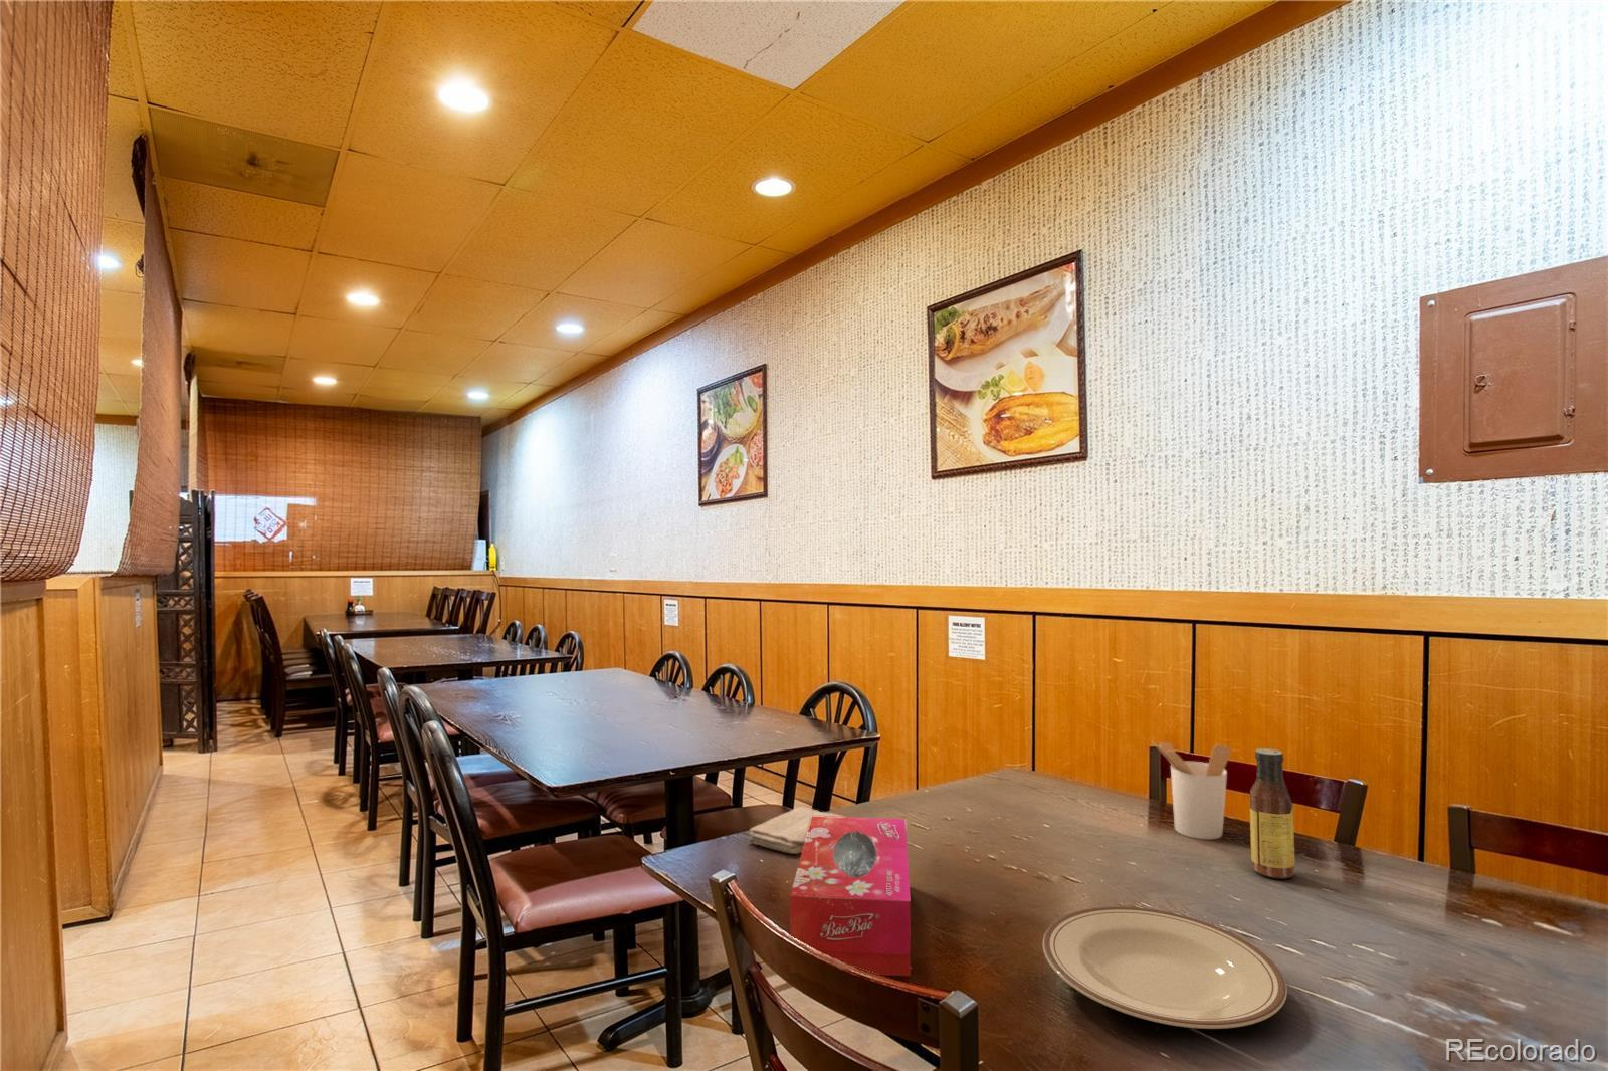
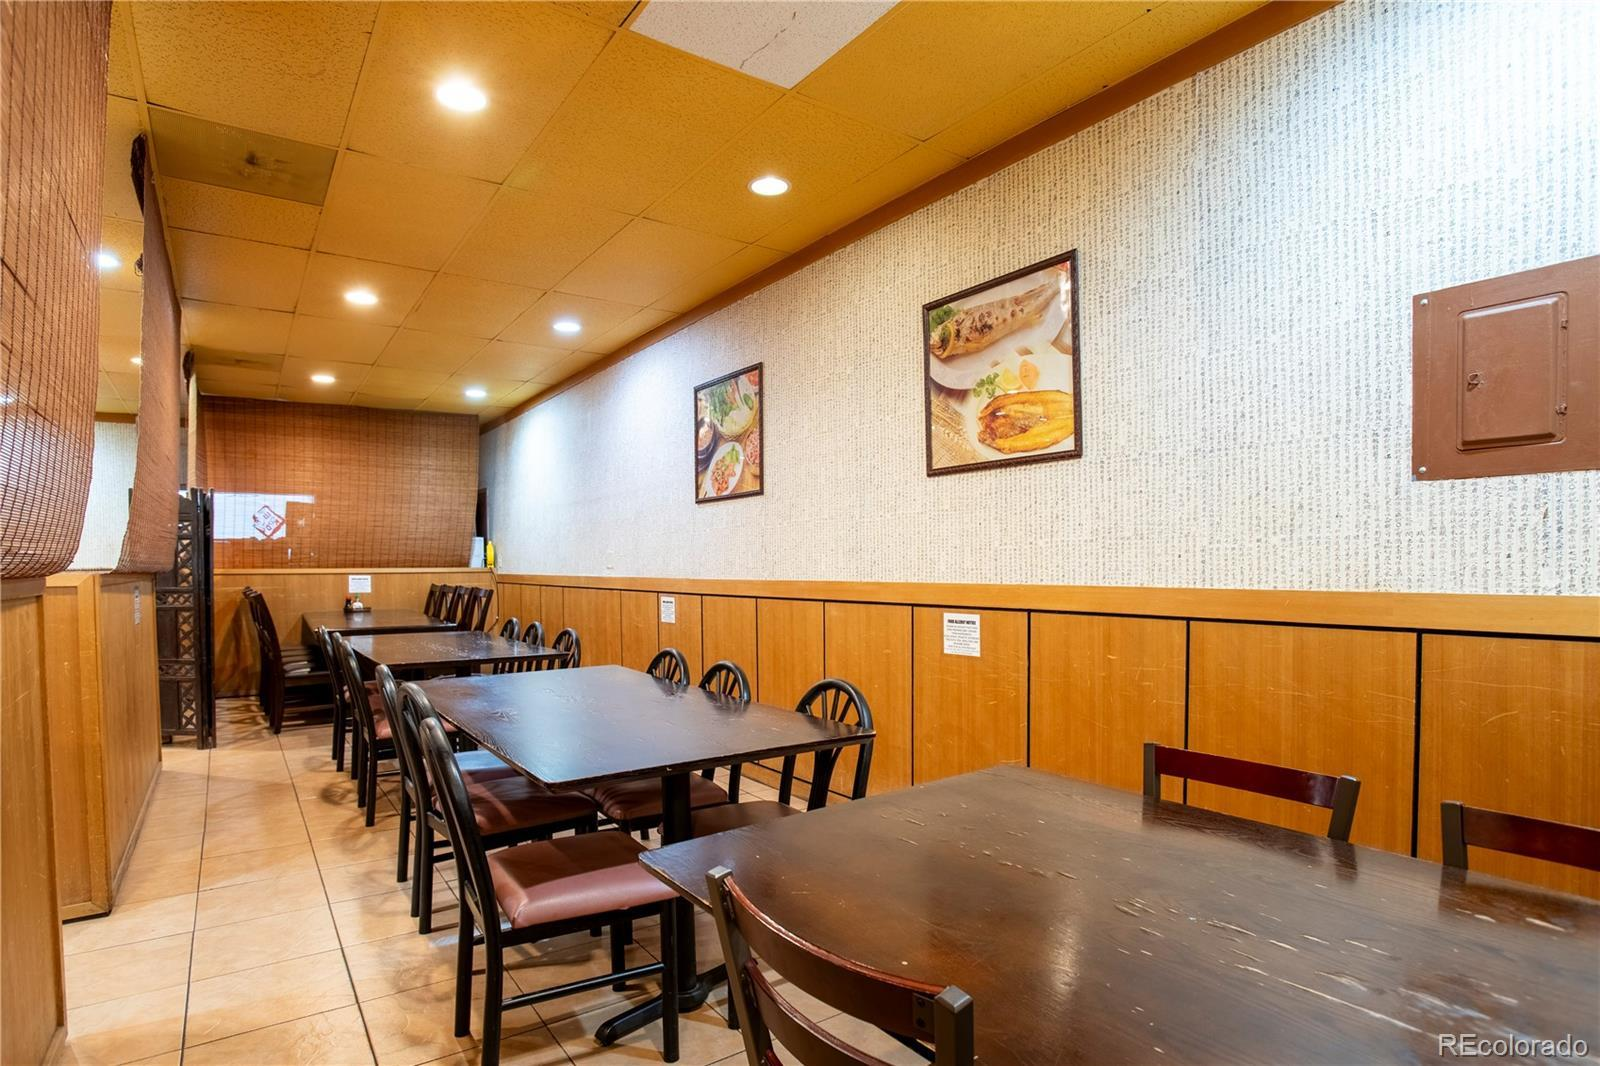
- plate (1157, 971)
- utensil holder (1188, 785)
- washcloth (797, 827)
- sauce bottle (1271, 812)
- tissue box (855, 887)
